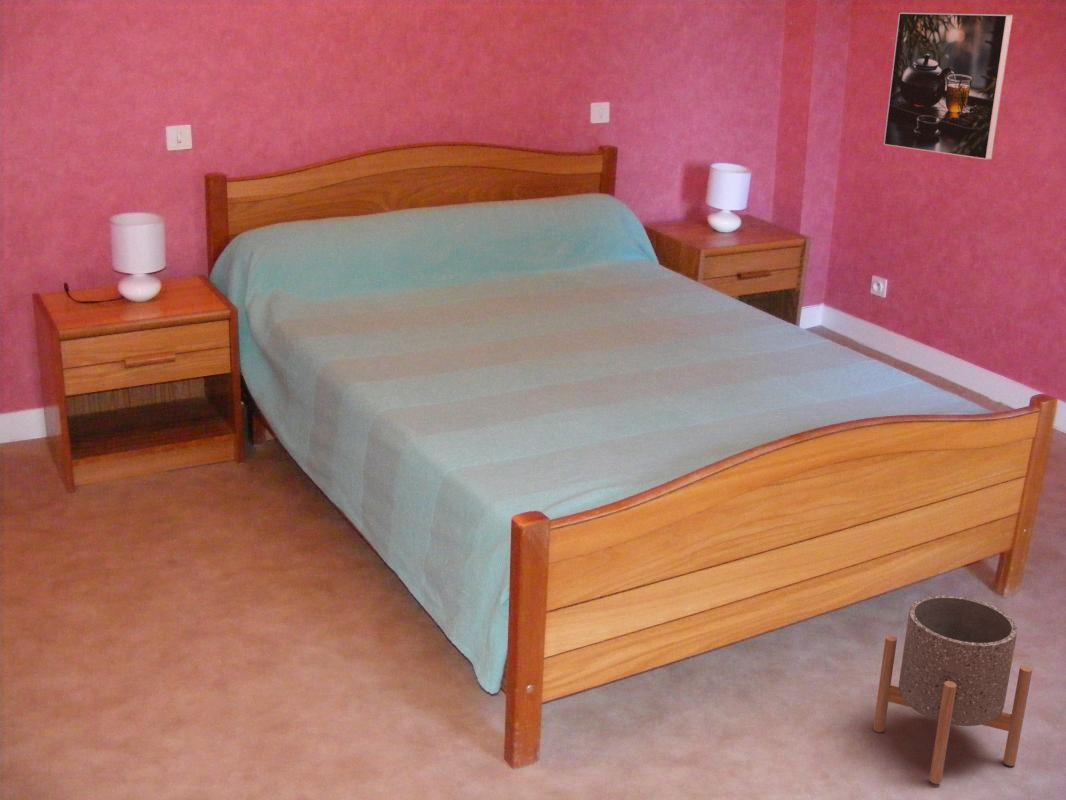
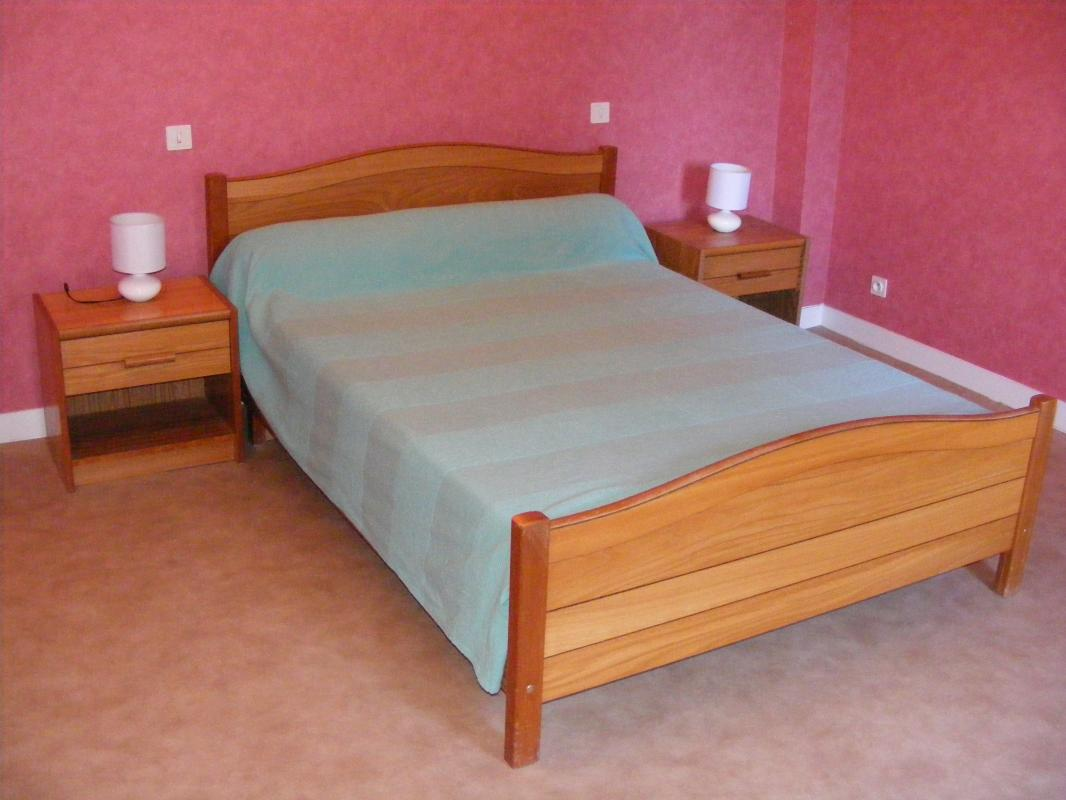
- planter (952, 683)
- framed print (944, 83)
